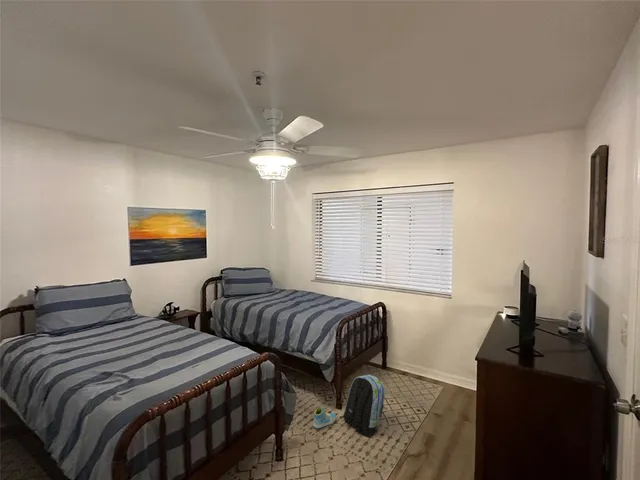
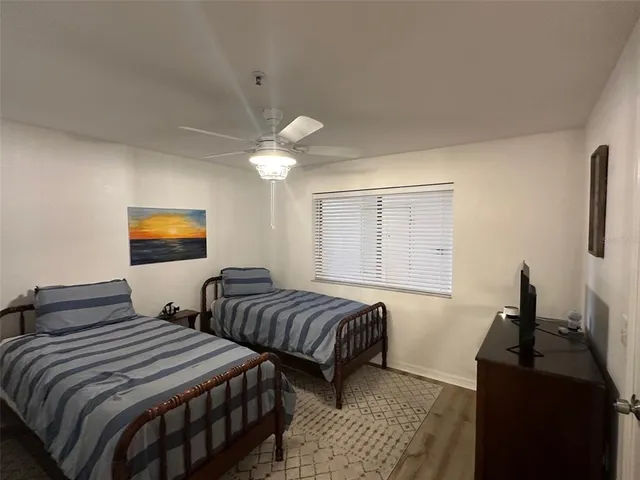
- backpack (365, 399)
- sneaker (325, 414)
